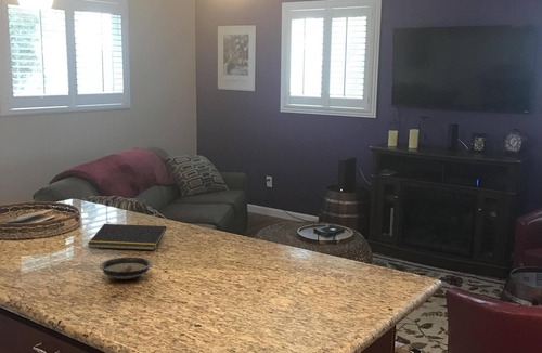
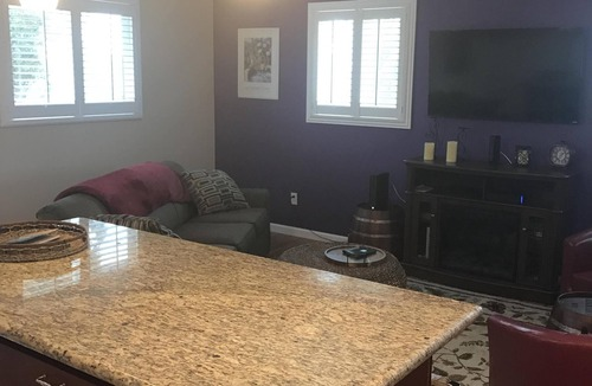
- saucer (126, 270)
- notepad (128, 236)
